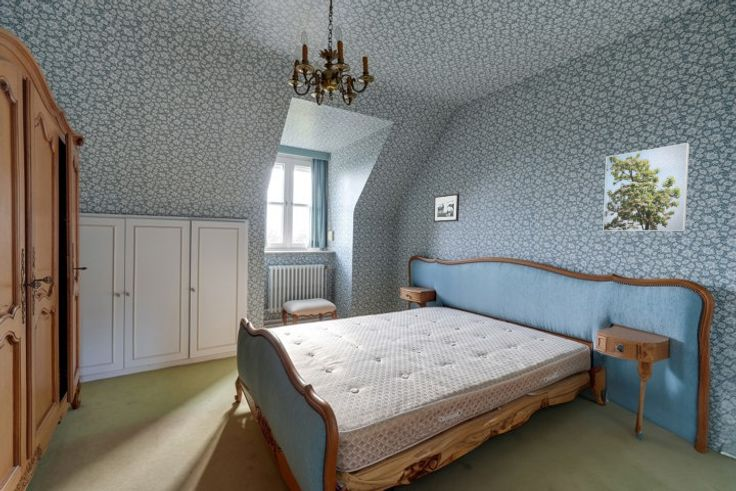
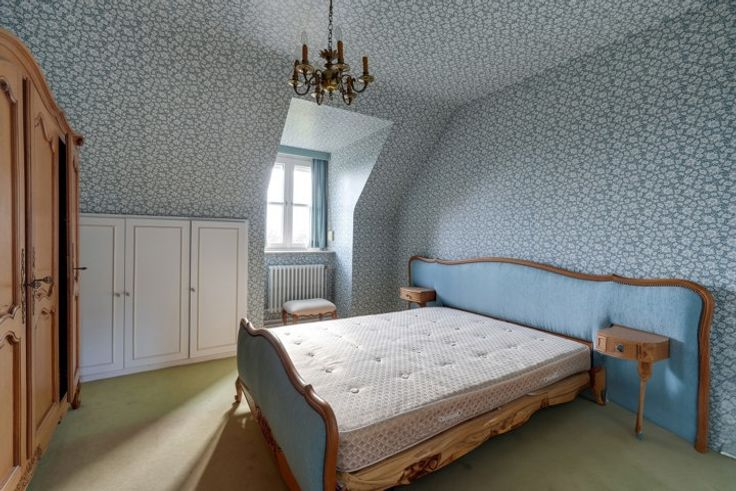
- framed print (642, 191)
- picture frame (445, 208)
